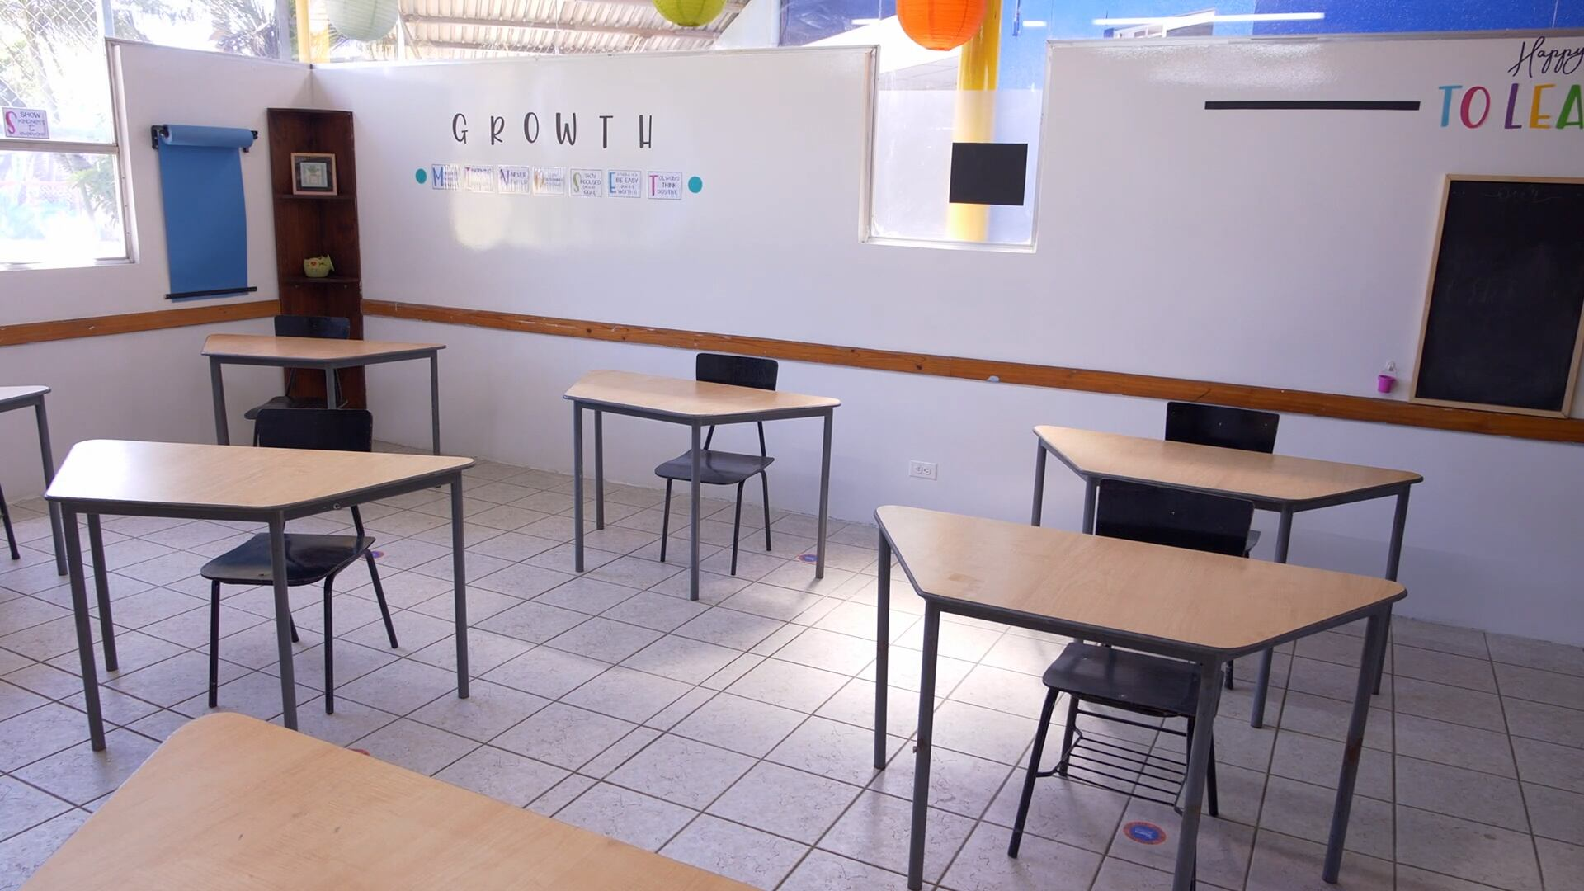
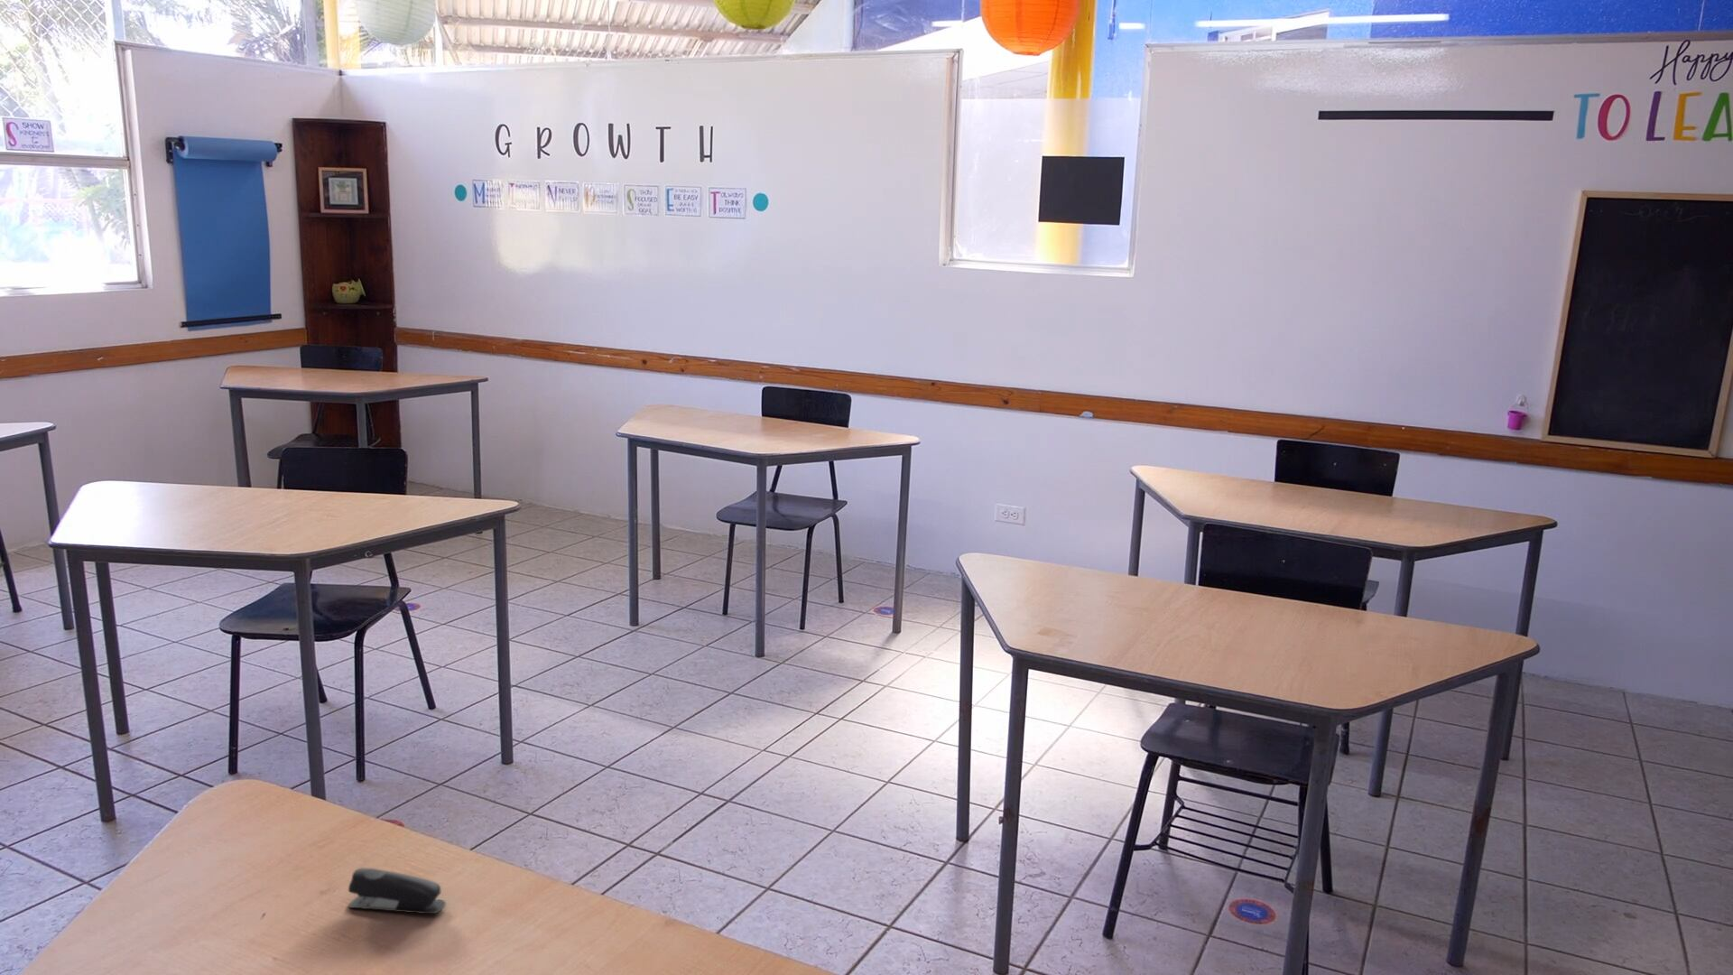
+ stapler (396, 889)
